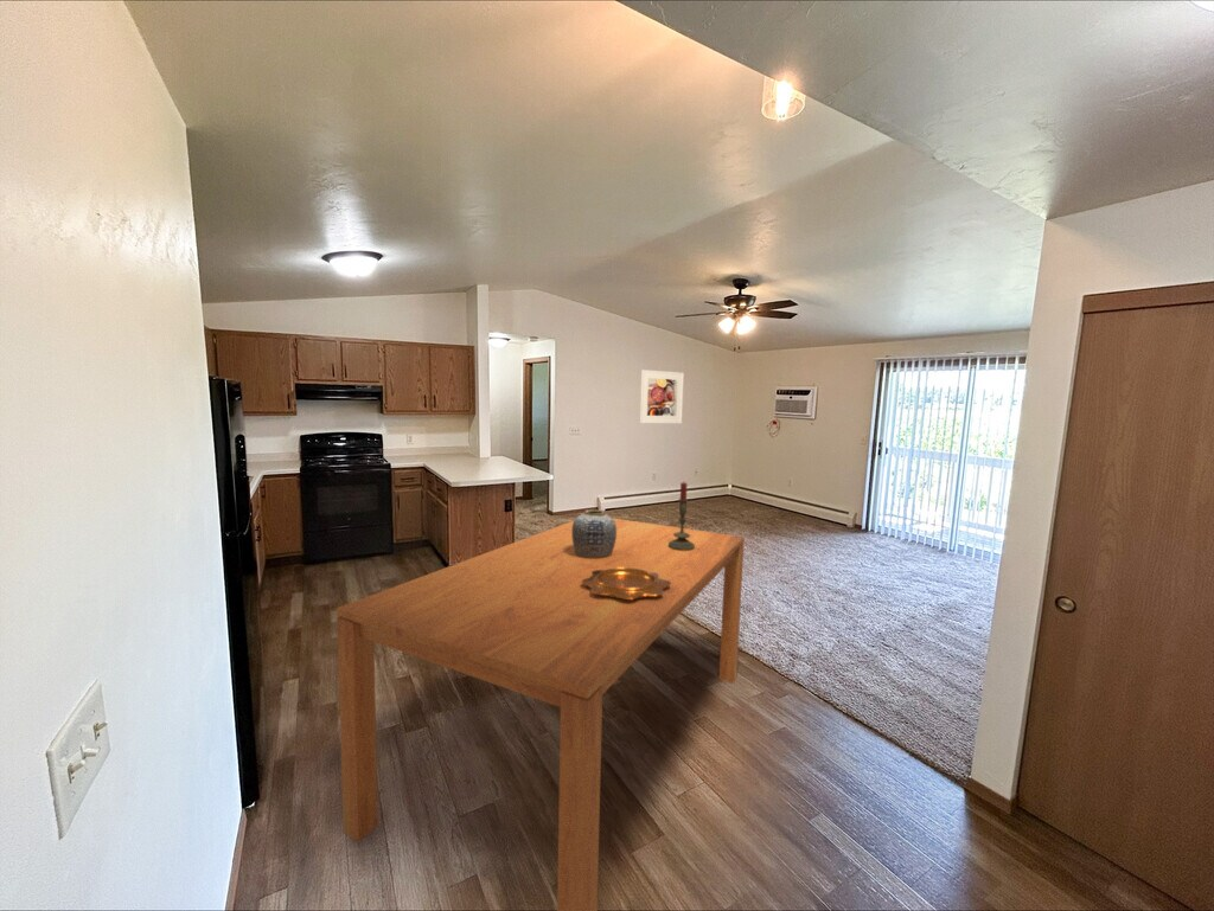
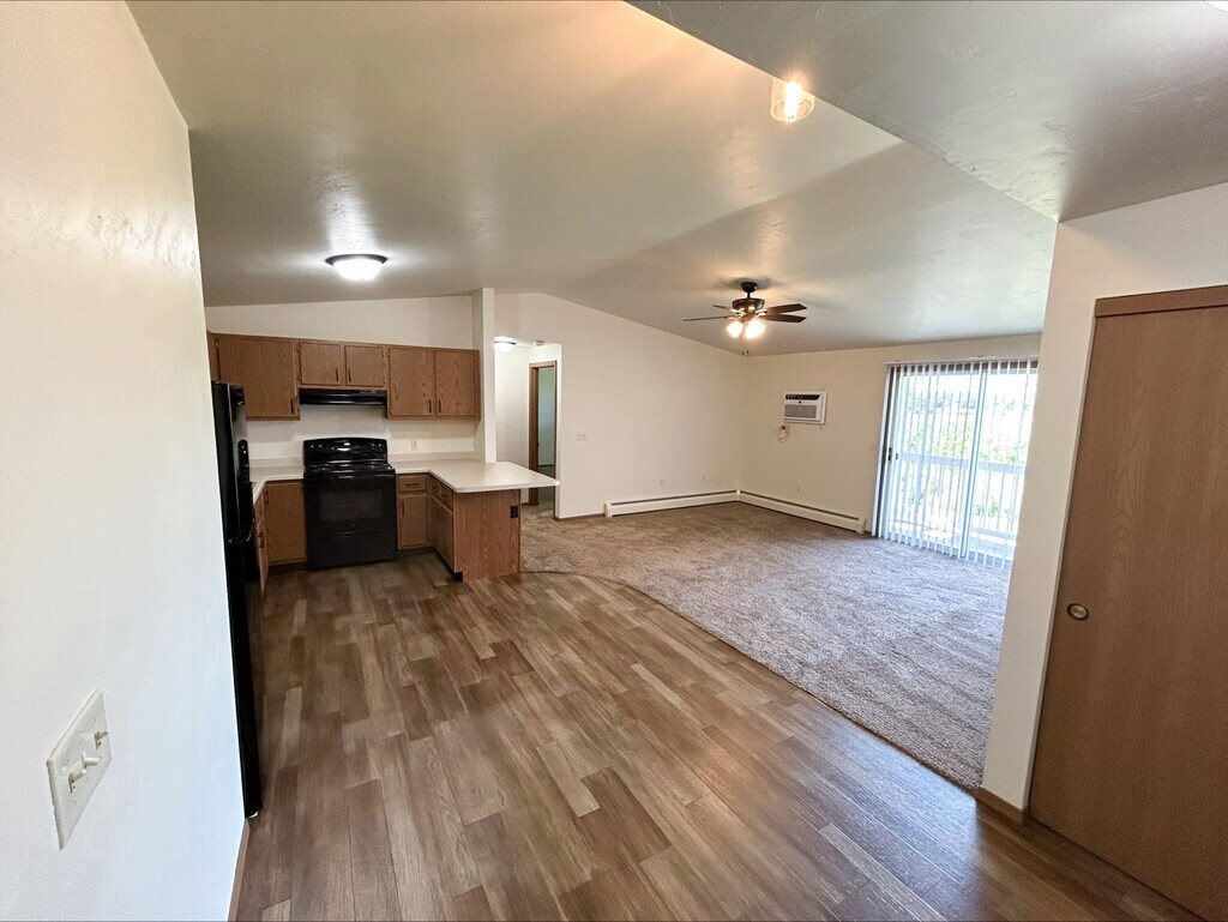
- vase (594, 531)
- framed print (662, 397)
- candle (682, 513)
- dining table (587, 653)
- decorative bowl (625, 580)
